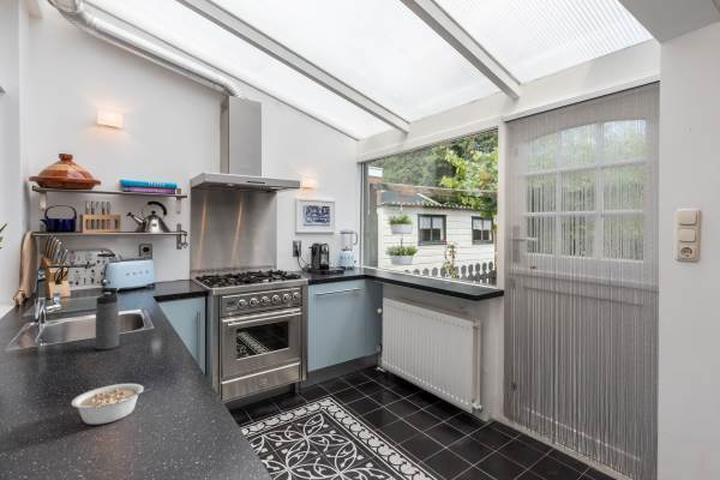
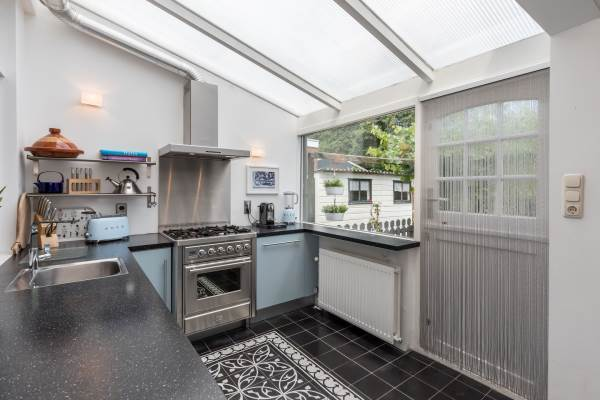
- water bottle (107, 319)
- legume (112, 402)
